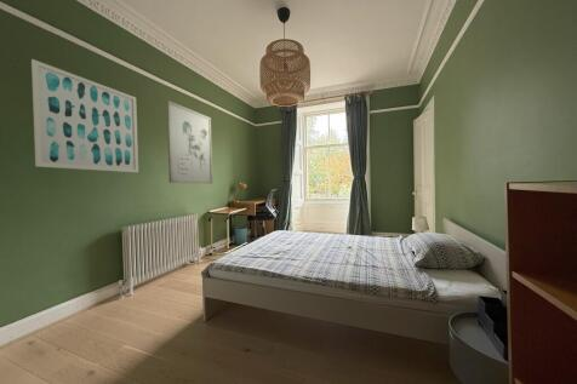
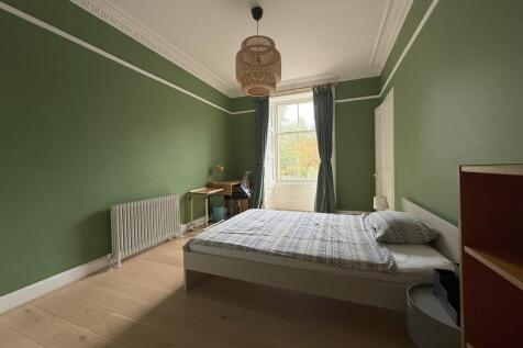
- wall art (192, 147)
- wall art (93, 126)
